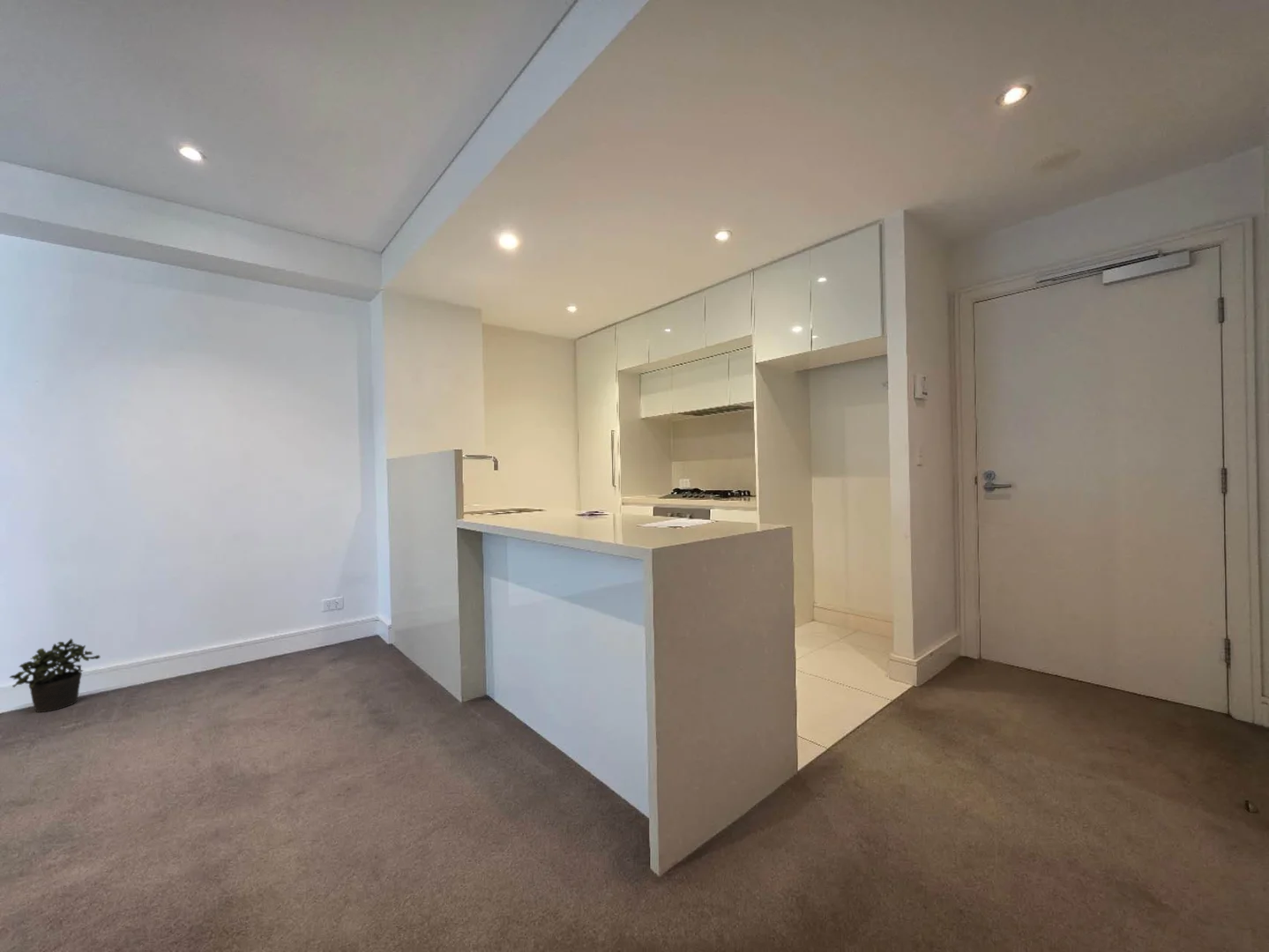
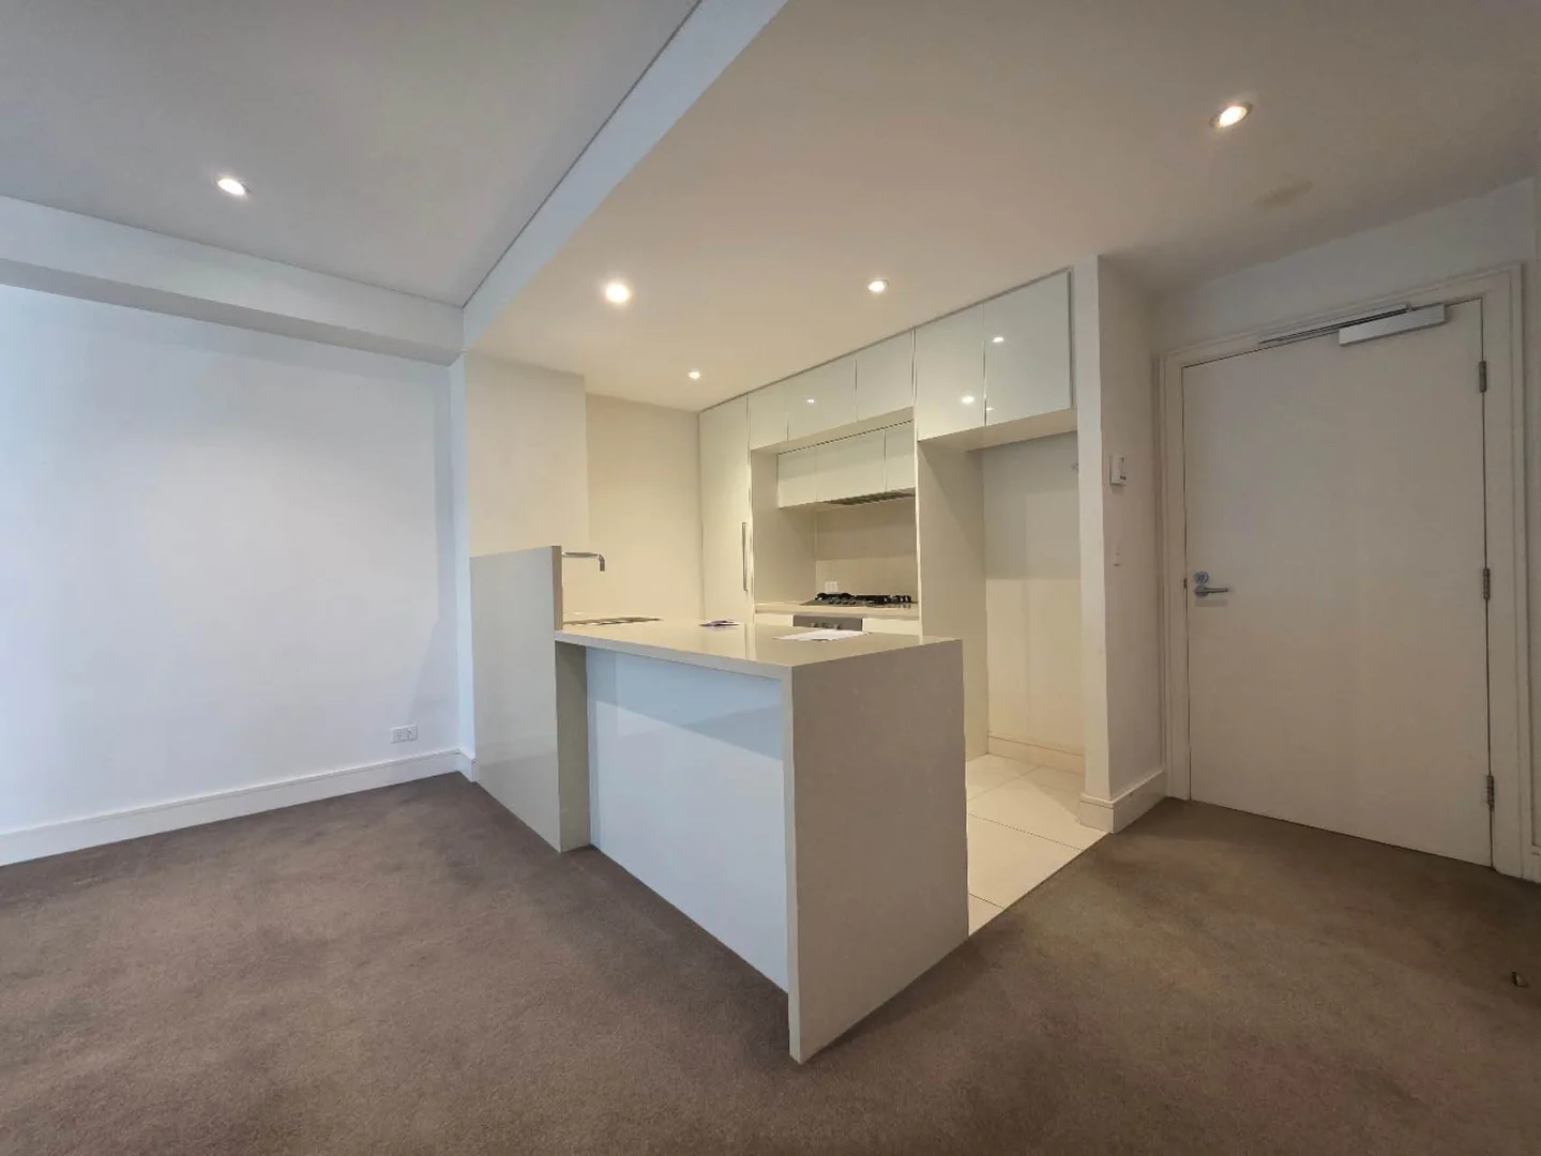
- potted plant (60, 673)
